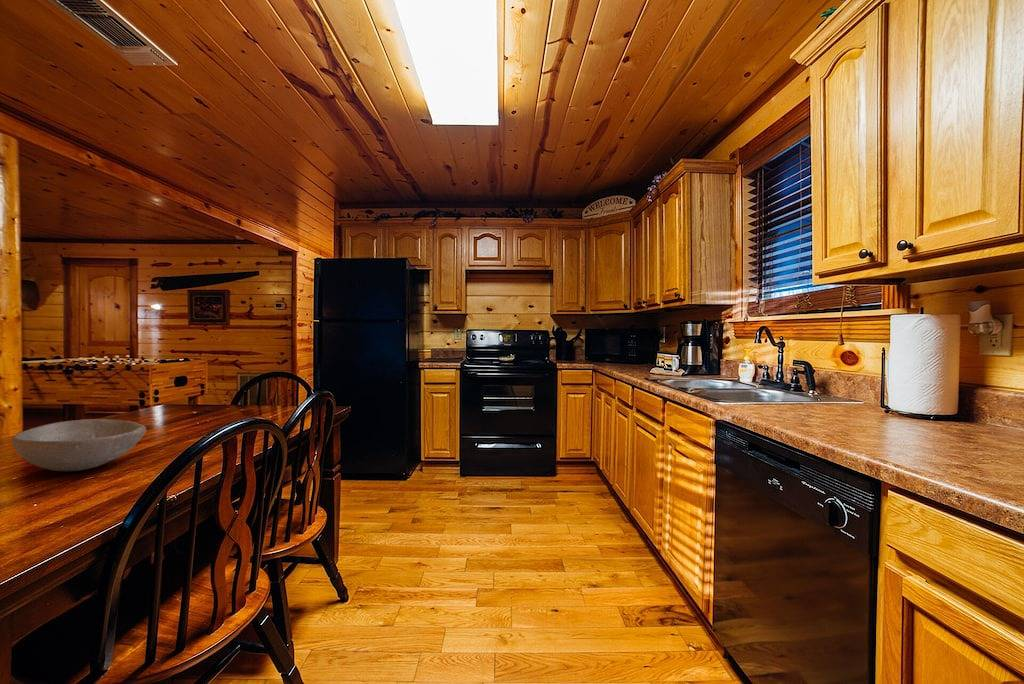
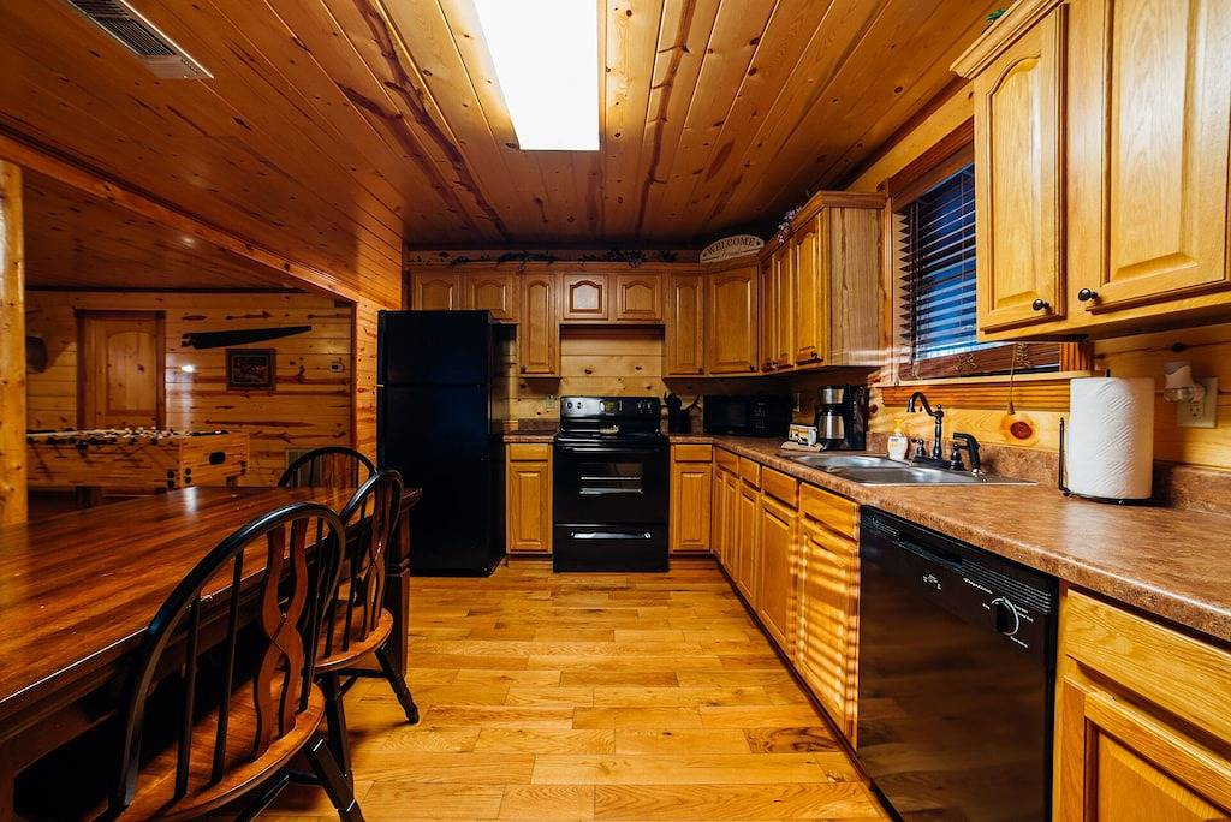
- bowl (83, 446)
